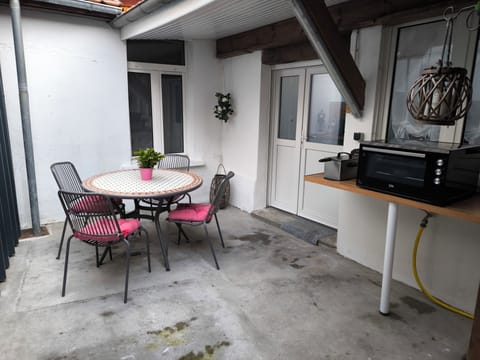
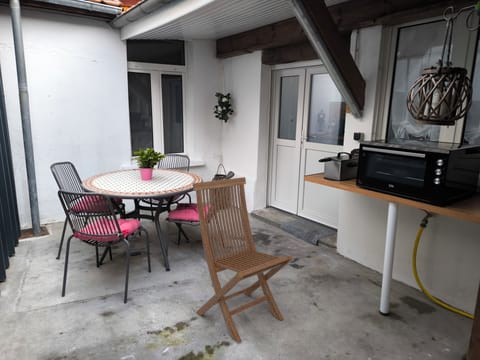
+ deck chair (241, 252)
